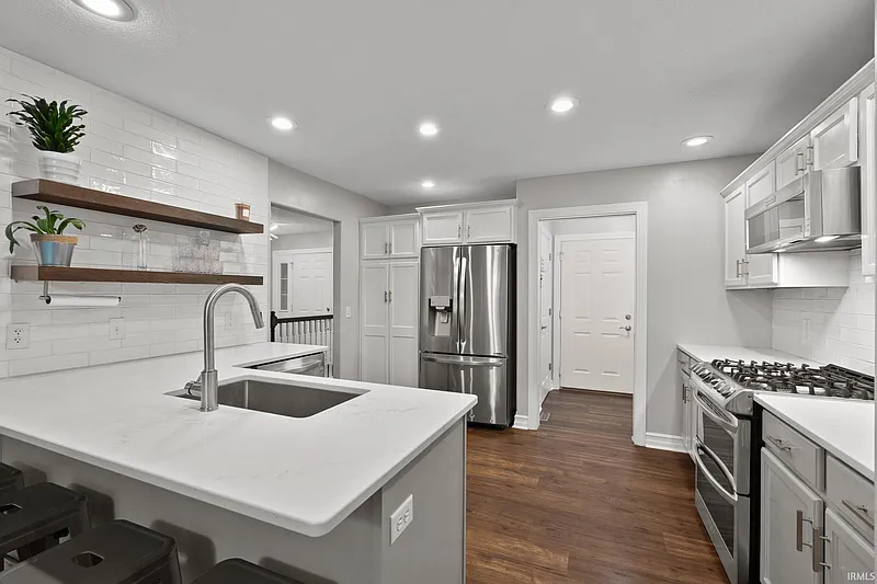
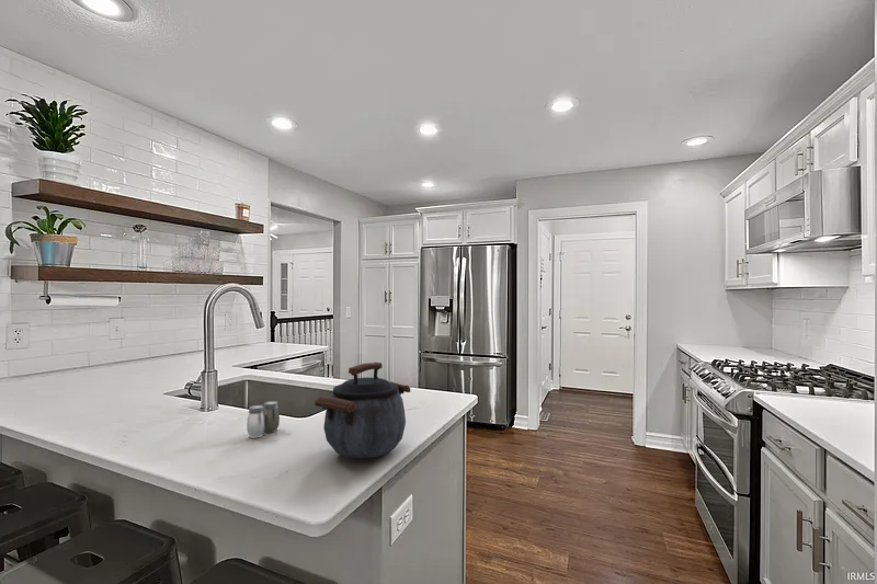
+ kettle (365, 408)
+ salt and pepper shaker (263, 417)
